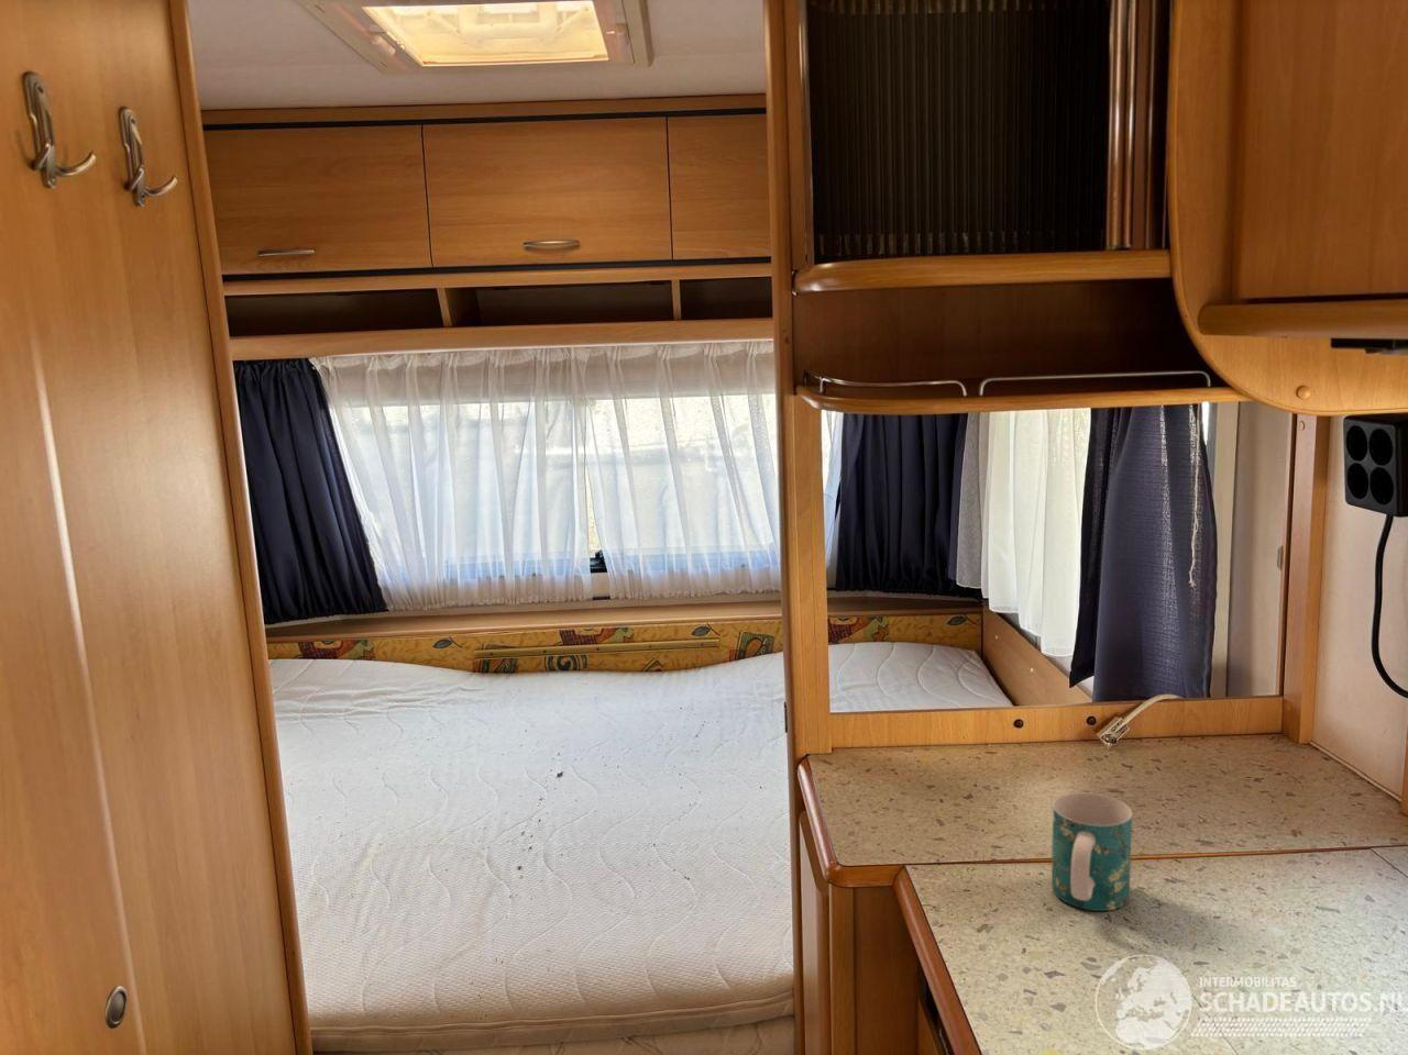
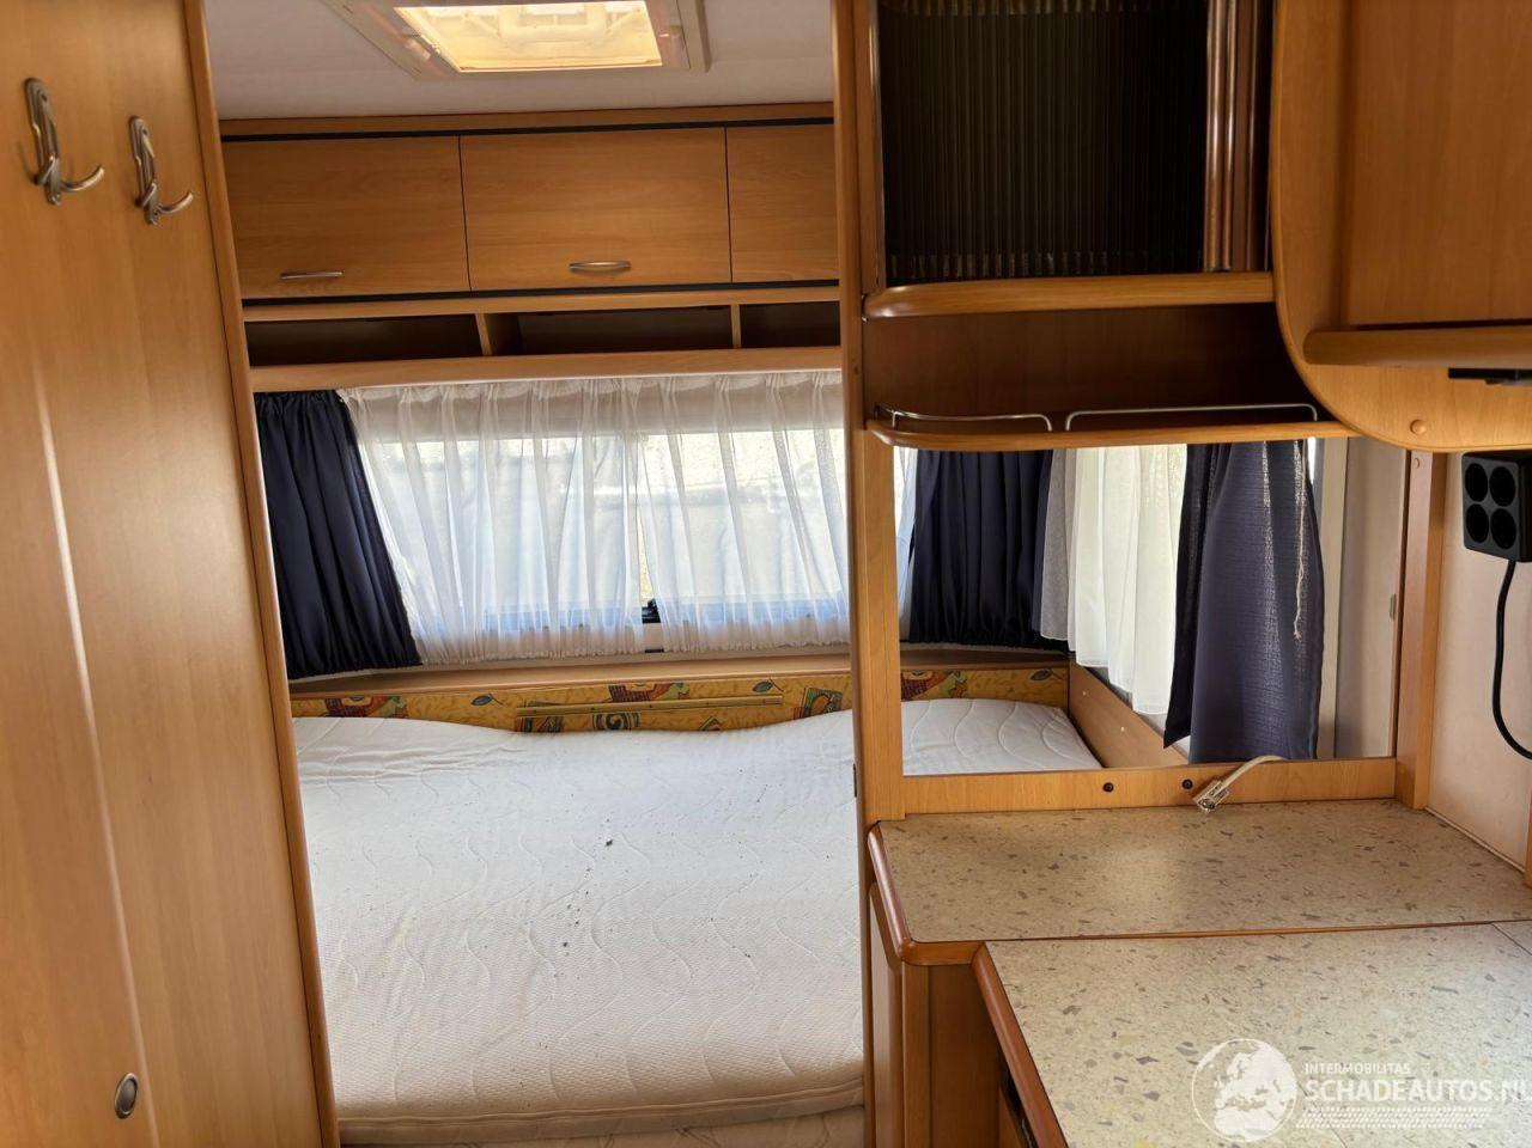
- mug (1088, 858)
